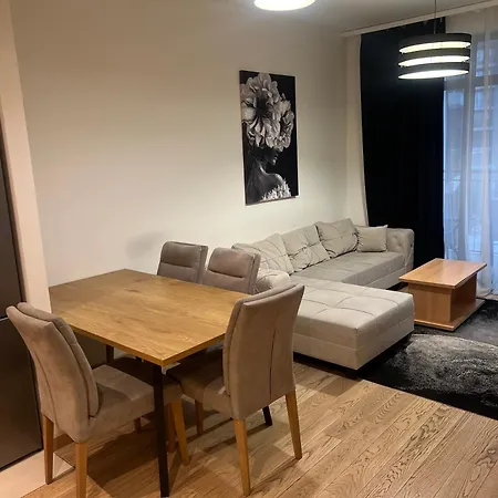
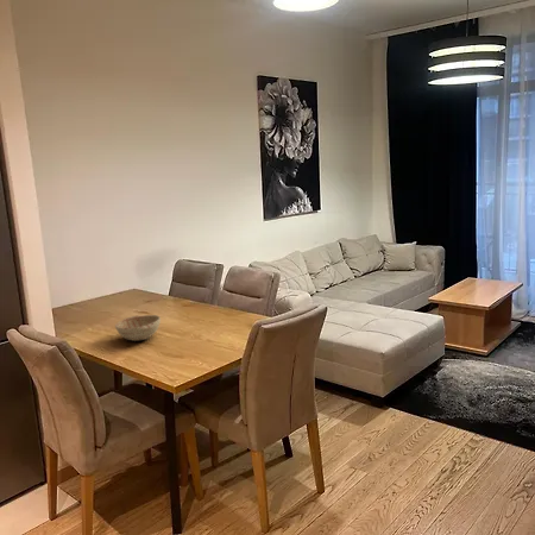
+ decorative bowl (138, 328)
